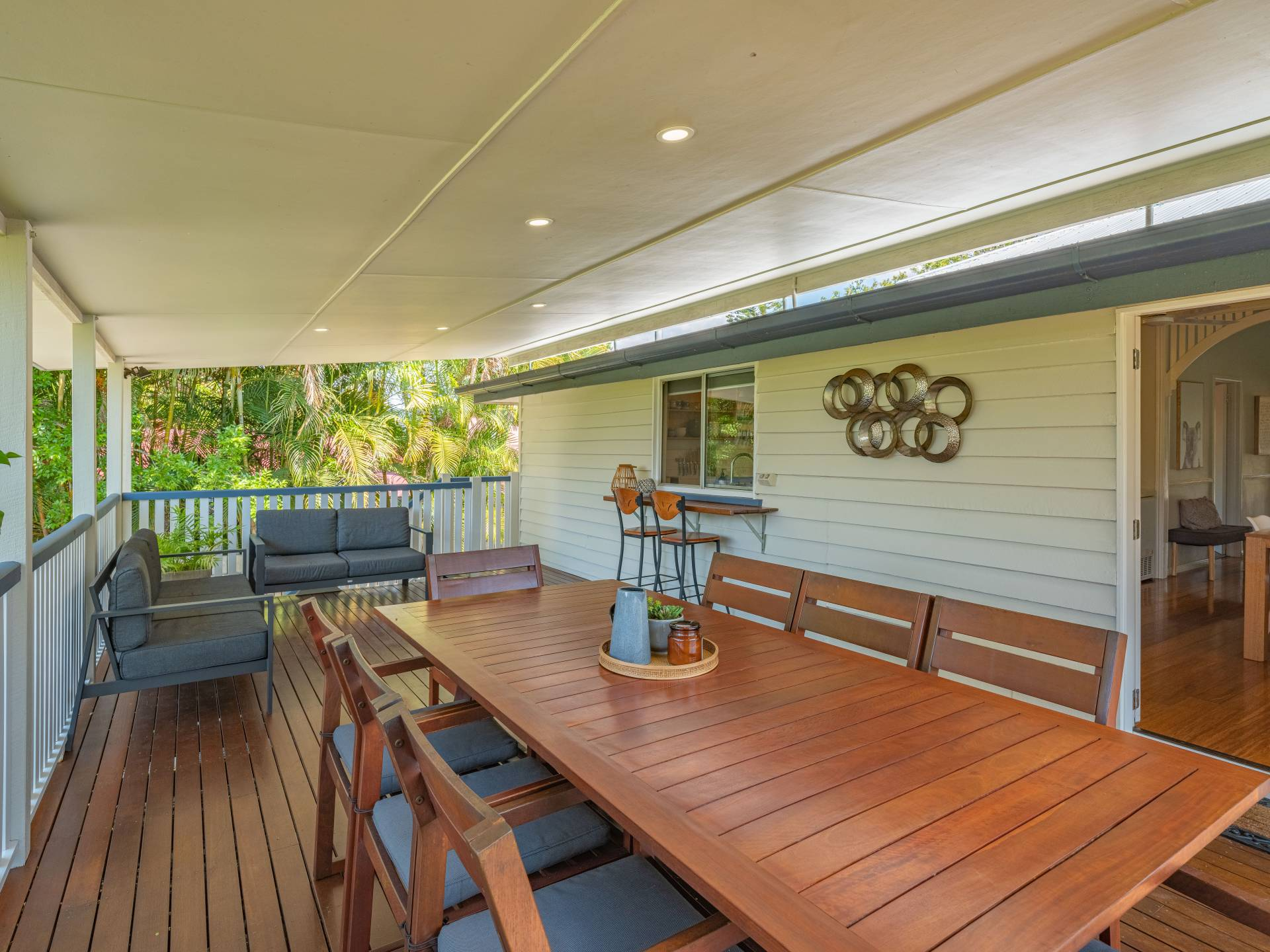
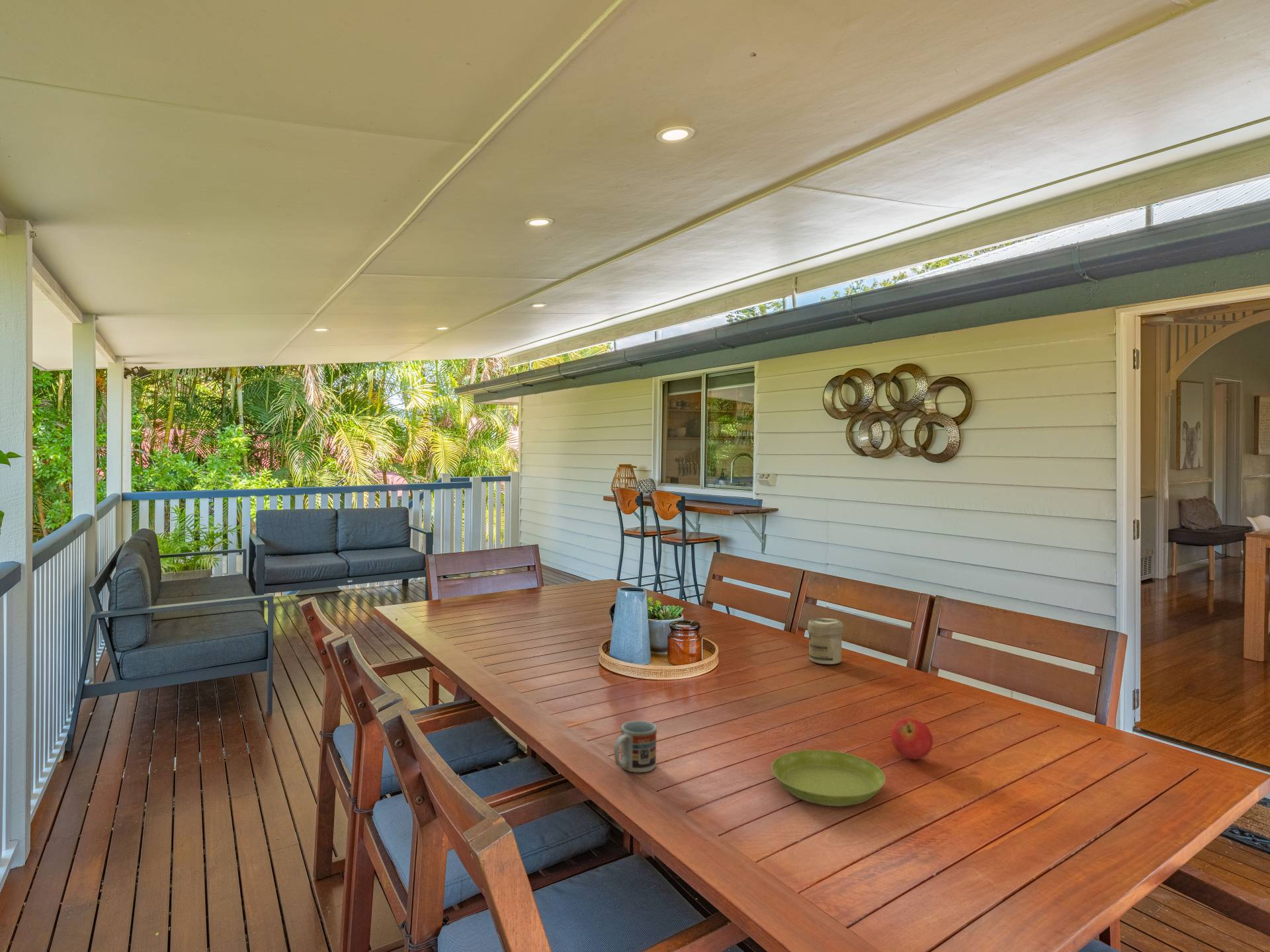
+ cup (634, 748)
+ fruit (911, 738)
+ saucer (827, 779)
+ jar (825, 641)
